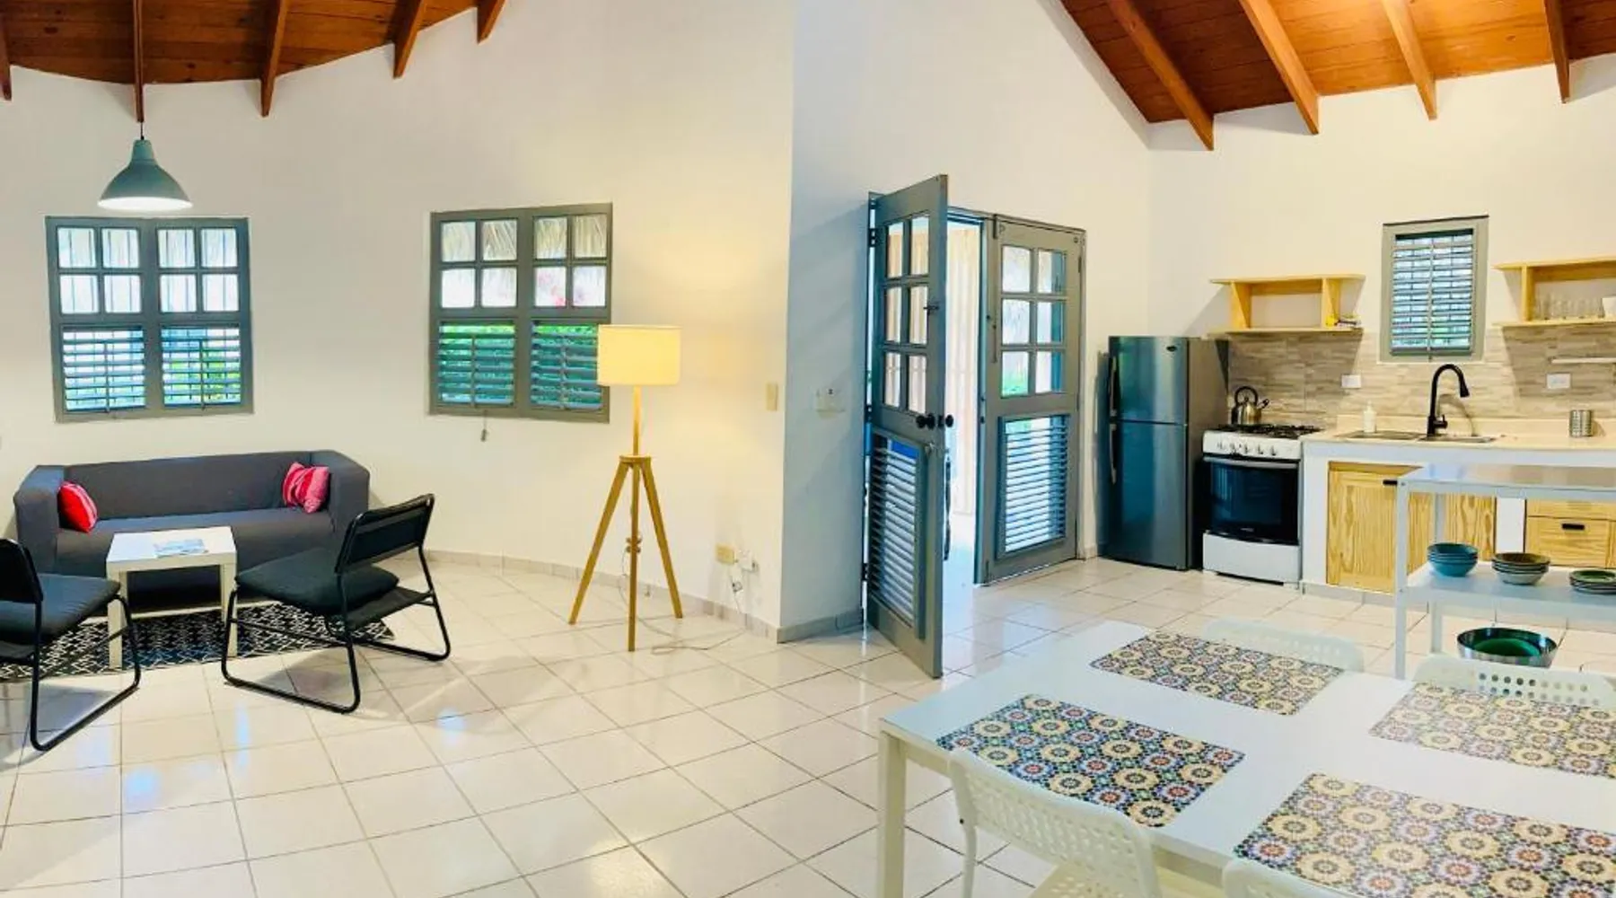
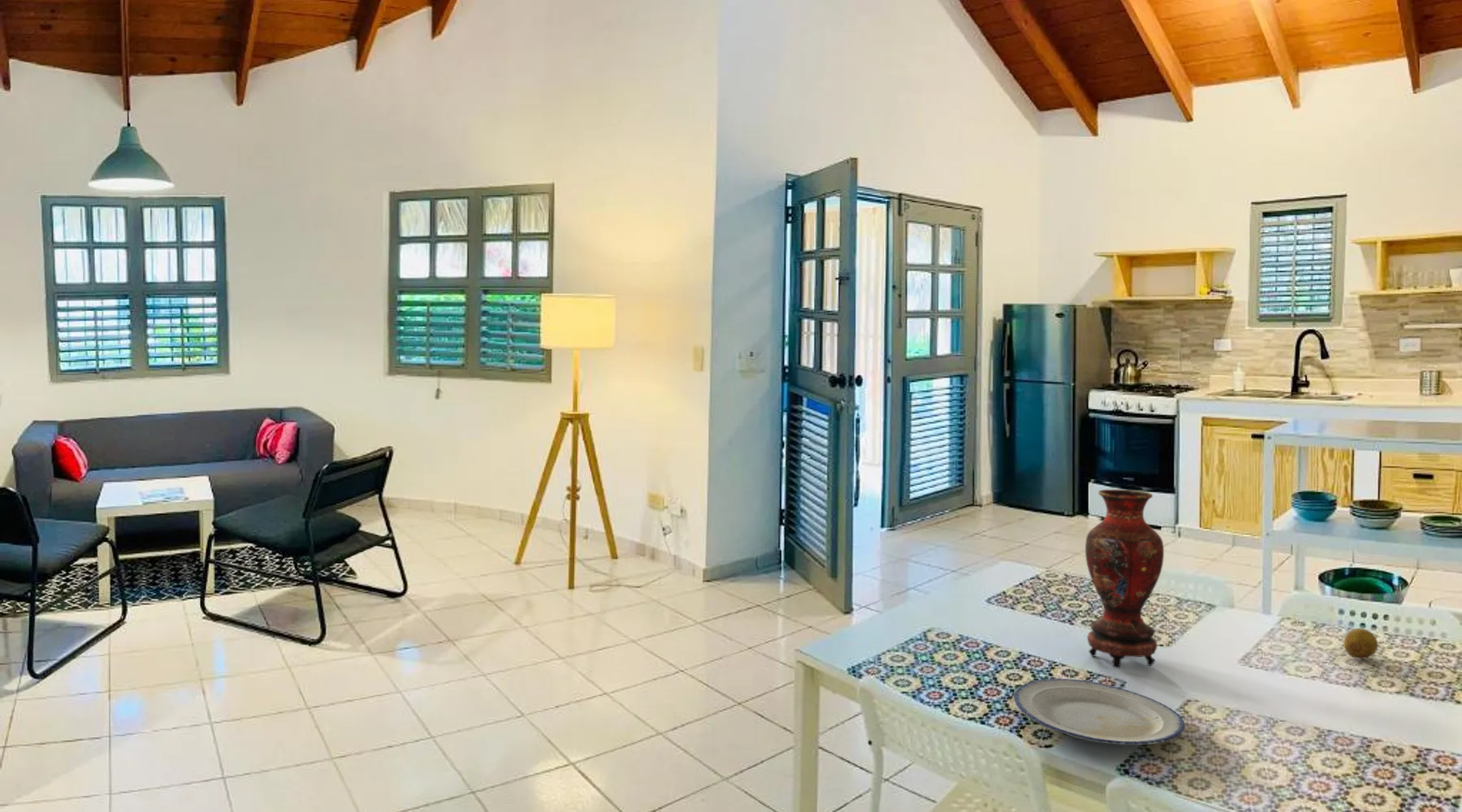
+ vase (1123, 577)
+ fruit (1360, 643)
+ plate (1096, 713)
